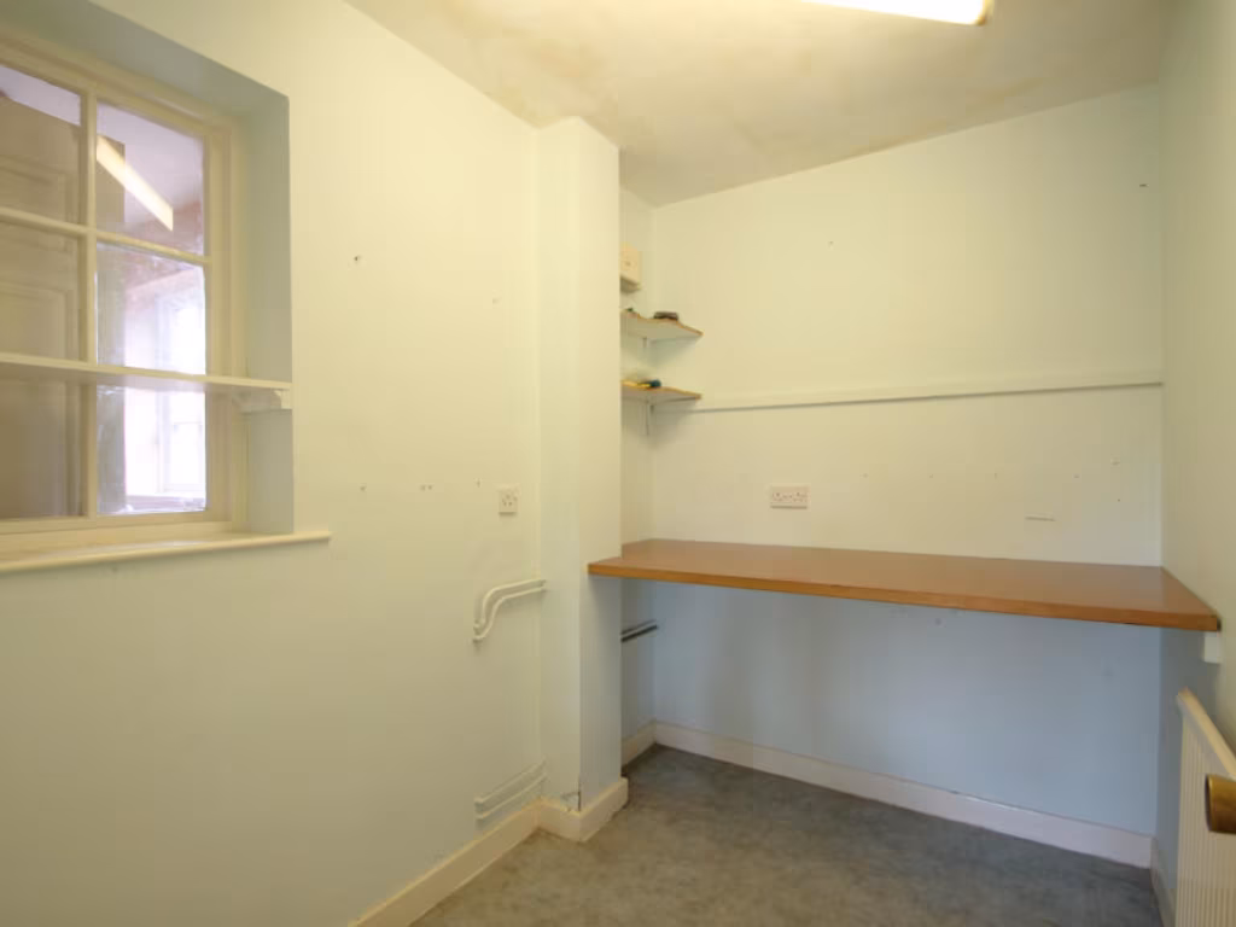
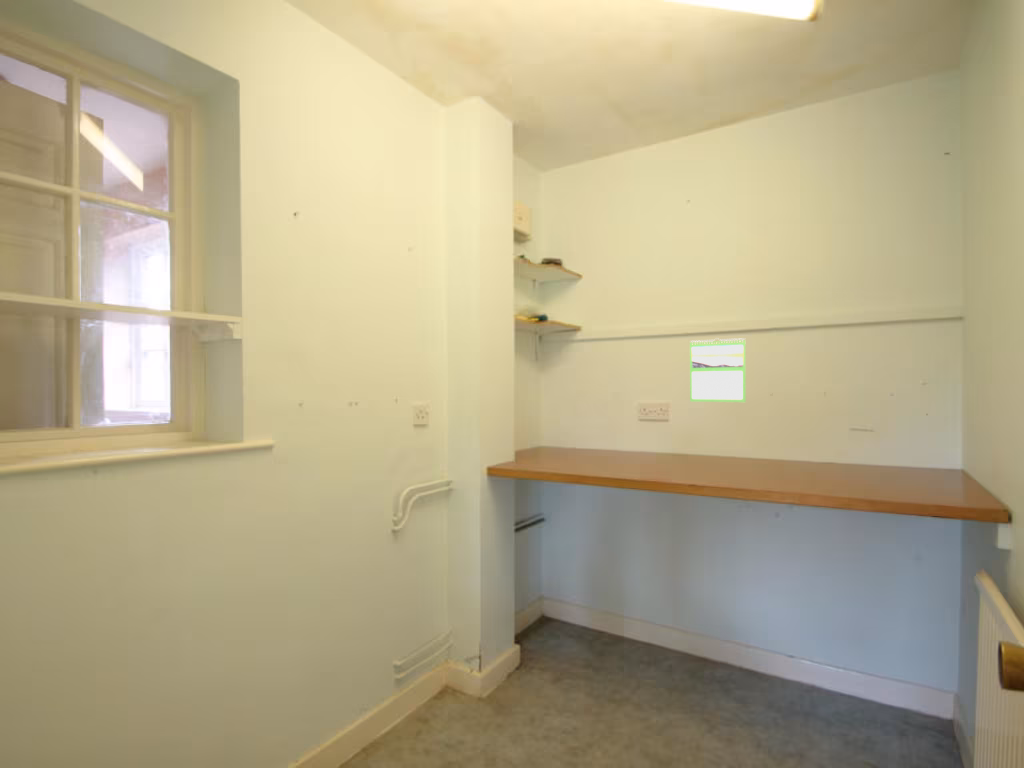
+ calendar (717, 370)
